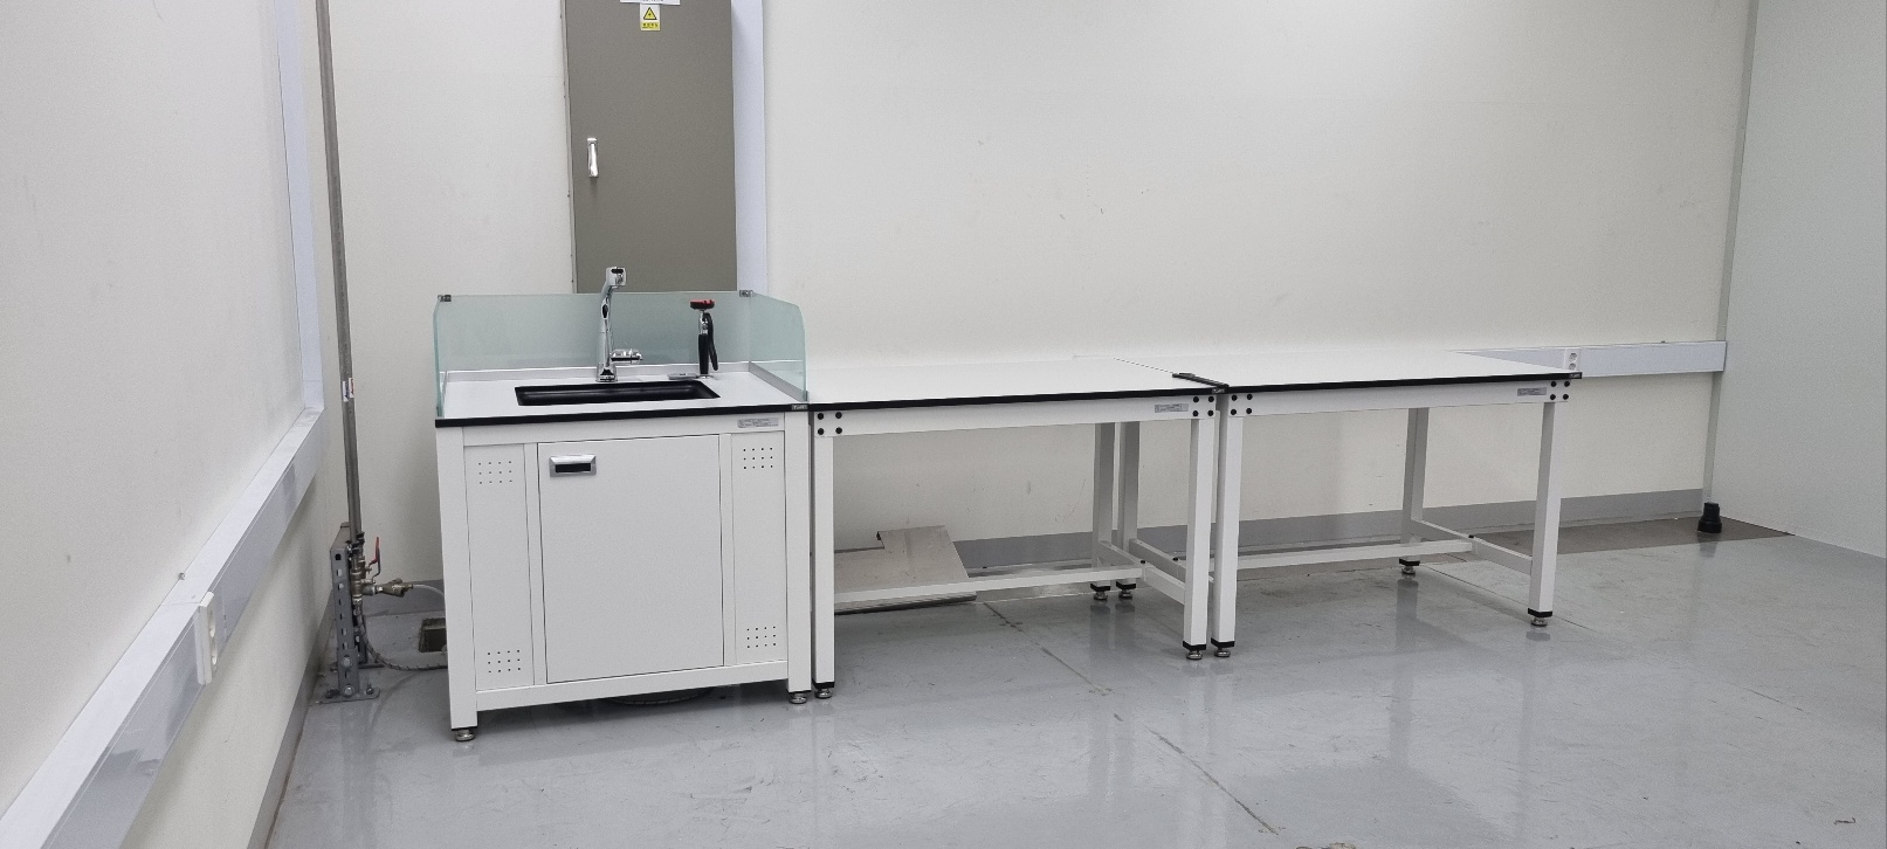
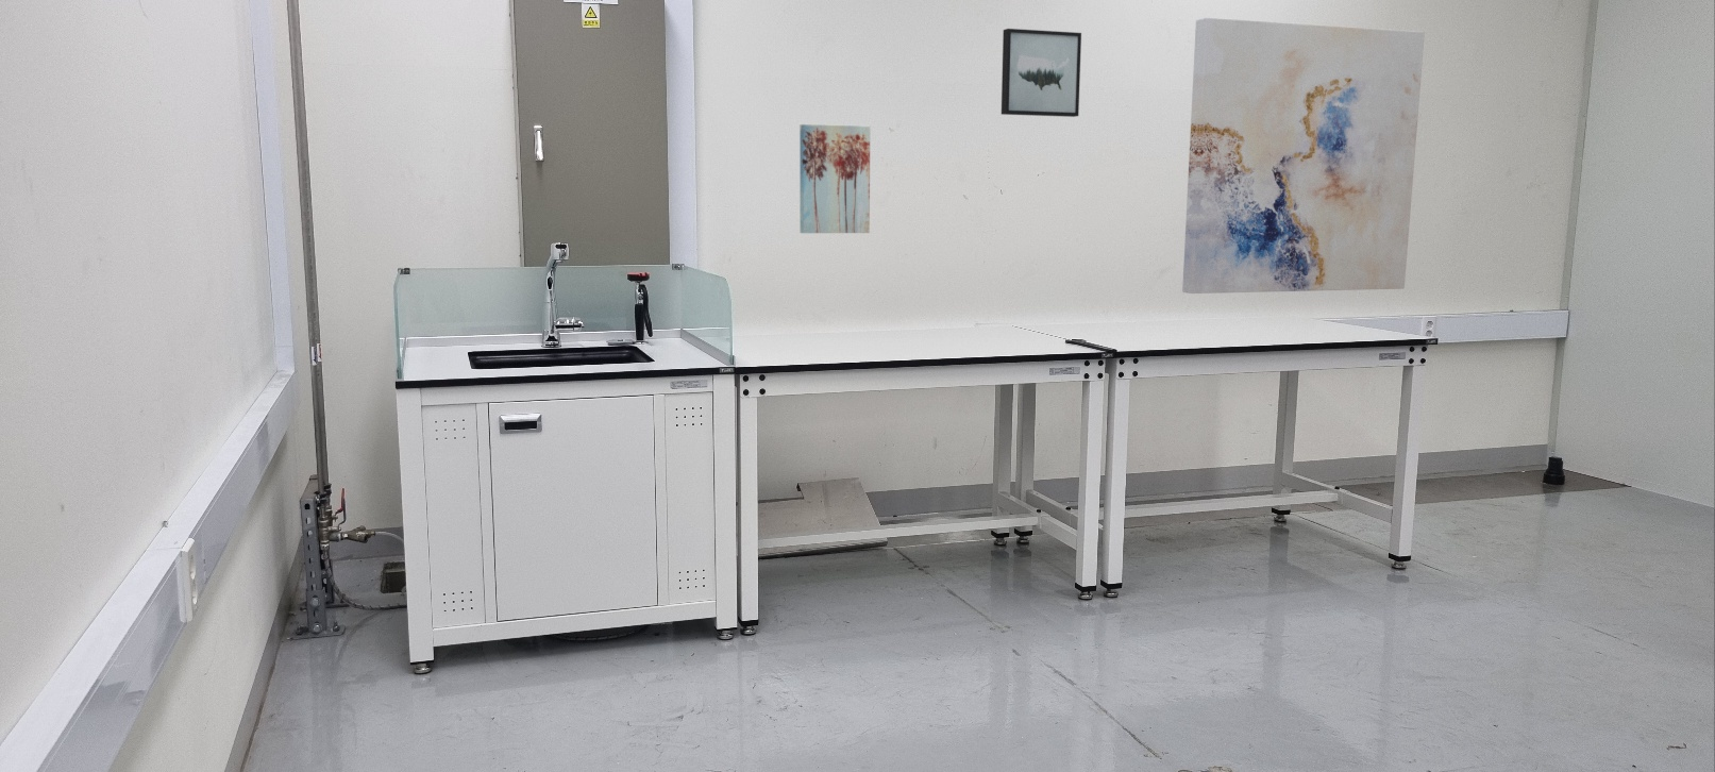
+ wall art (1305, 160)
+ wall art (835, 178)
+ wall art (1041, 73)
